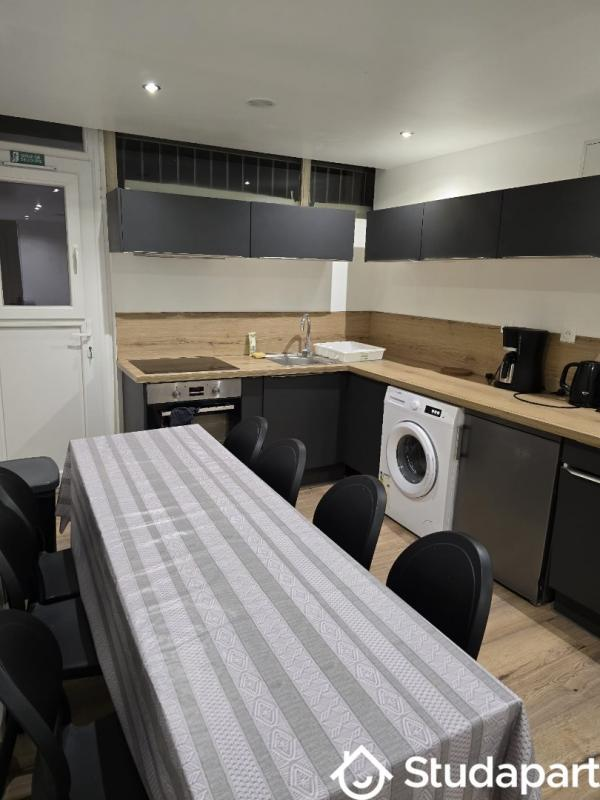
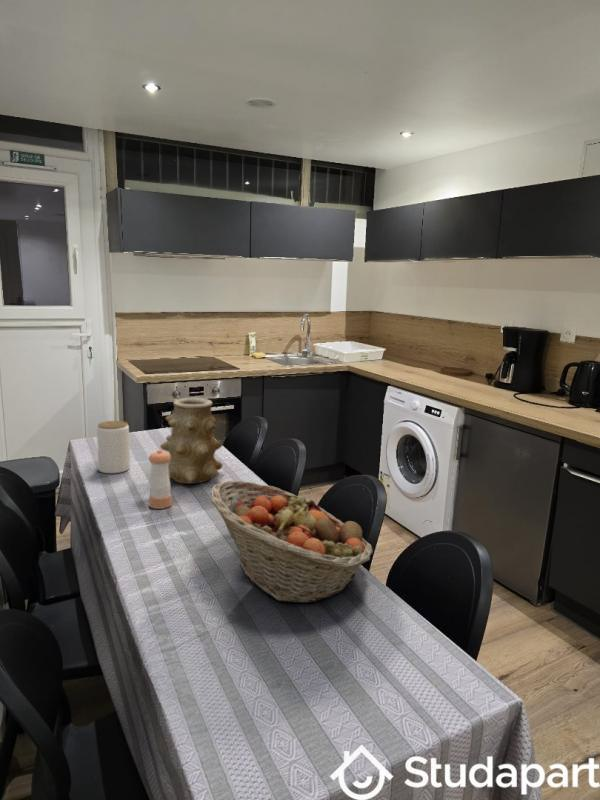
+ vase (192, 439)
+ pepper shaker (160, 477)
+ fruit basket (288, 531)
+ jar (113, 446)
